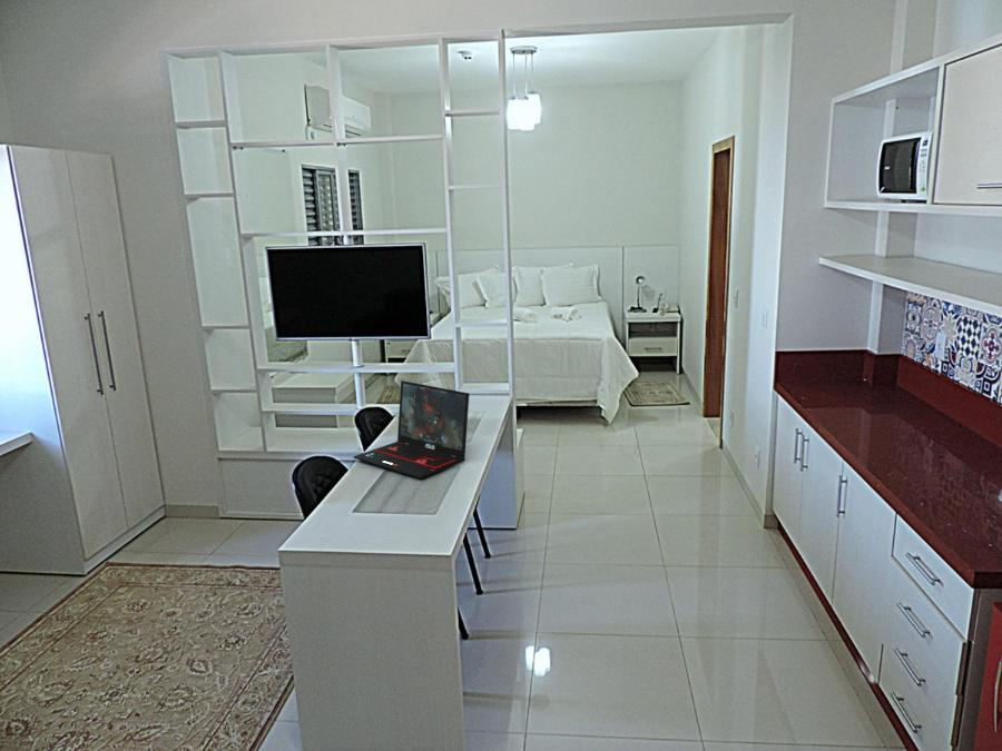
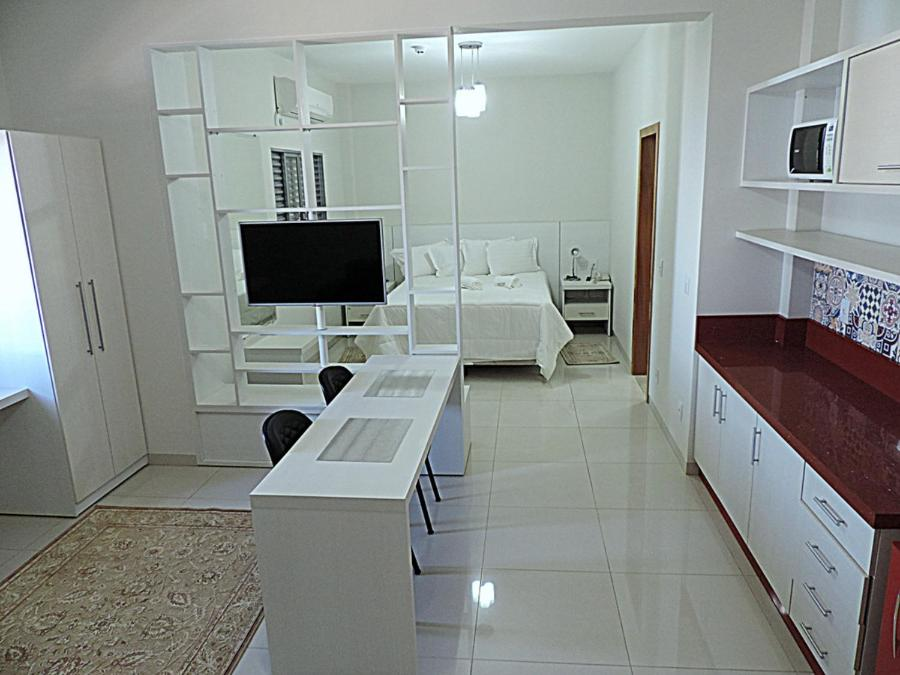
- laptop (410, 426)
